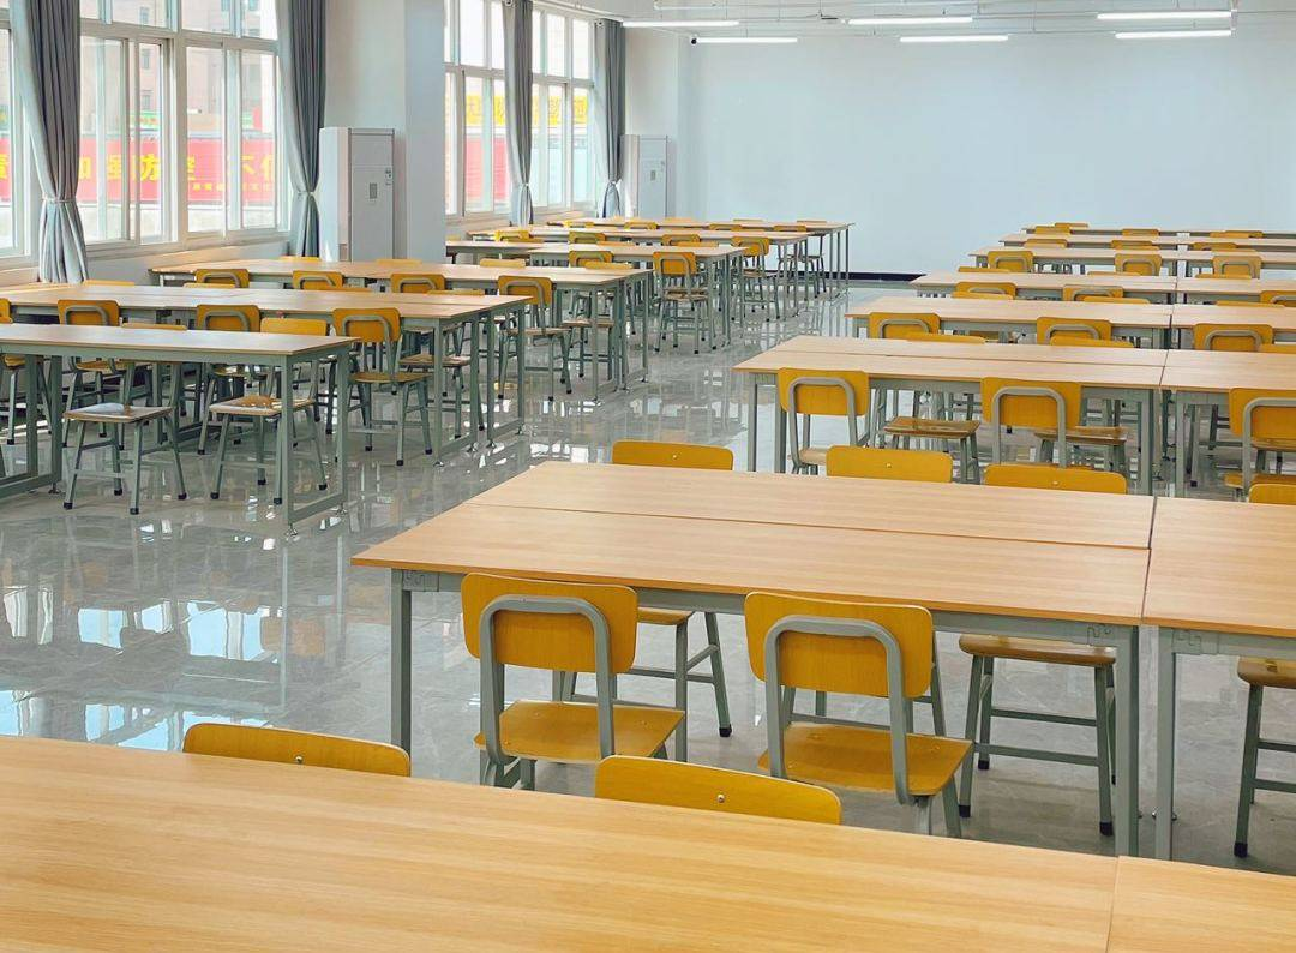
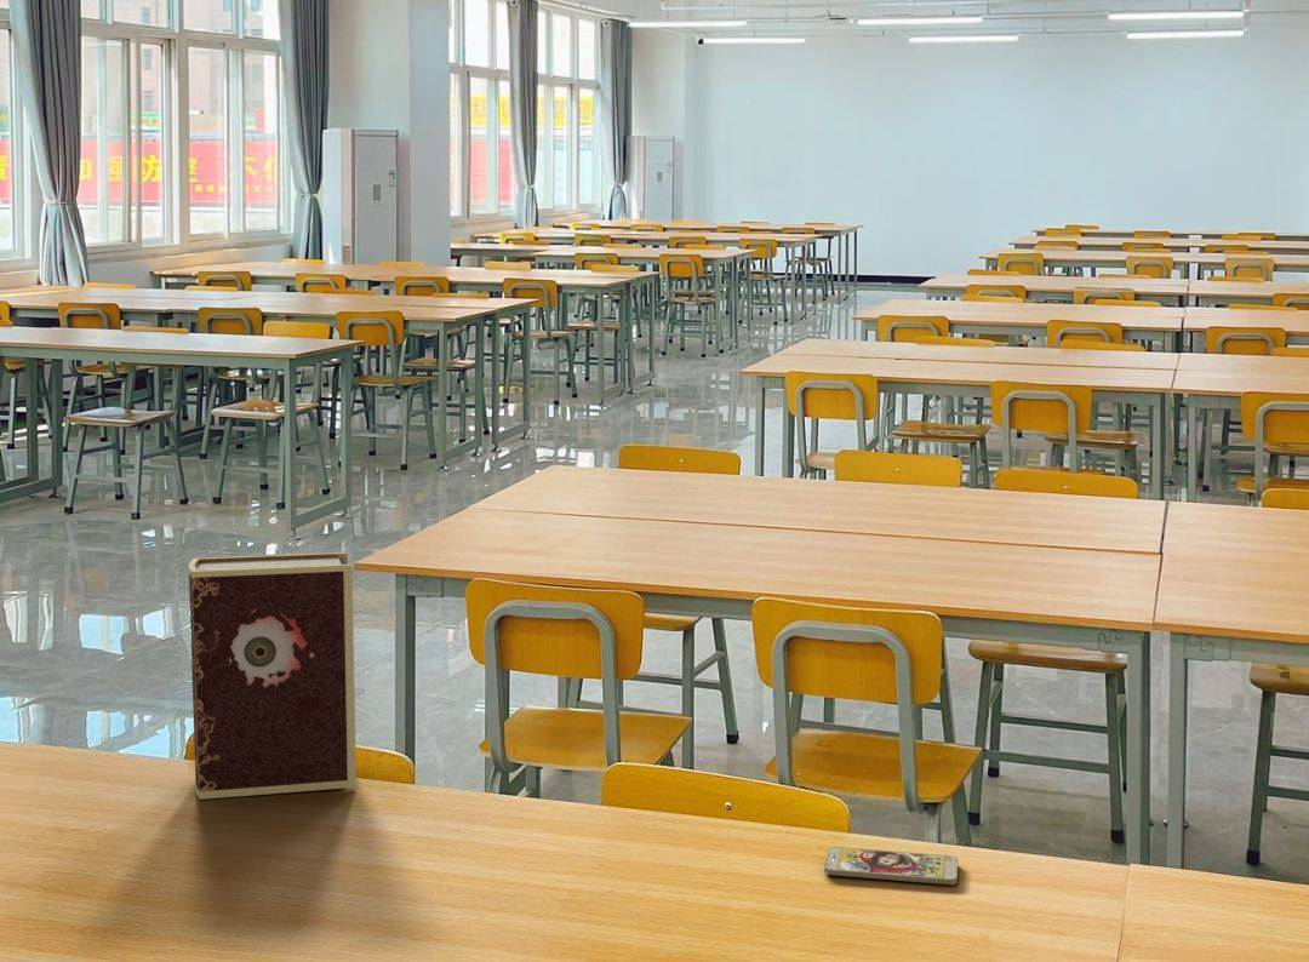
+ book (273, 672)
+ smartphone (891, 865)
